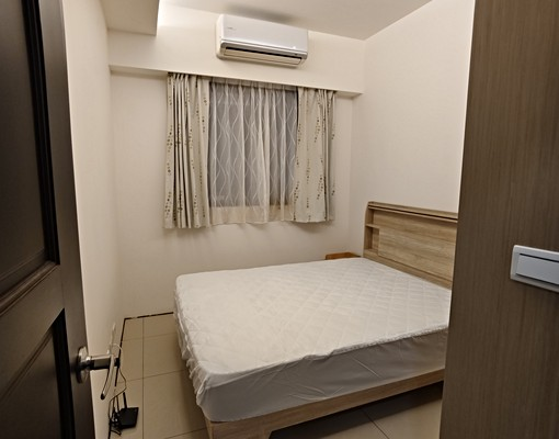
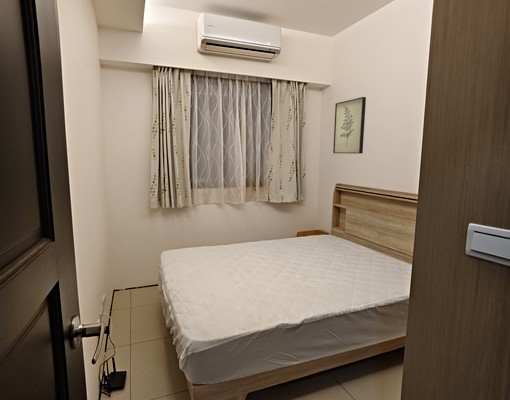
+ wall art (348, 127)
